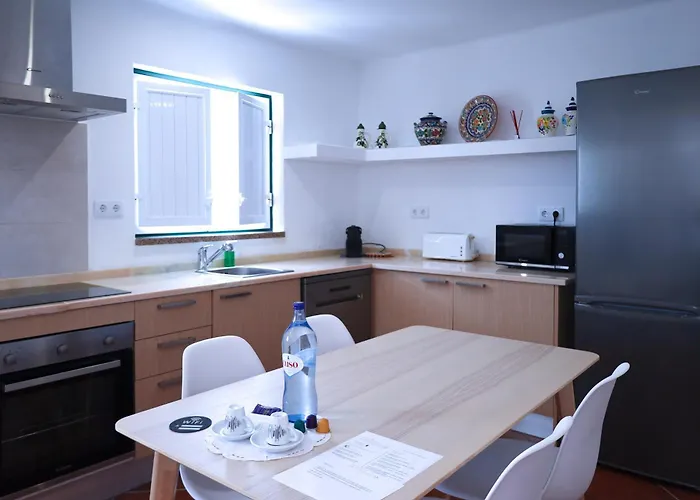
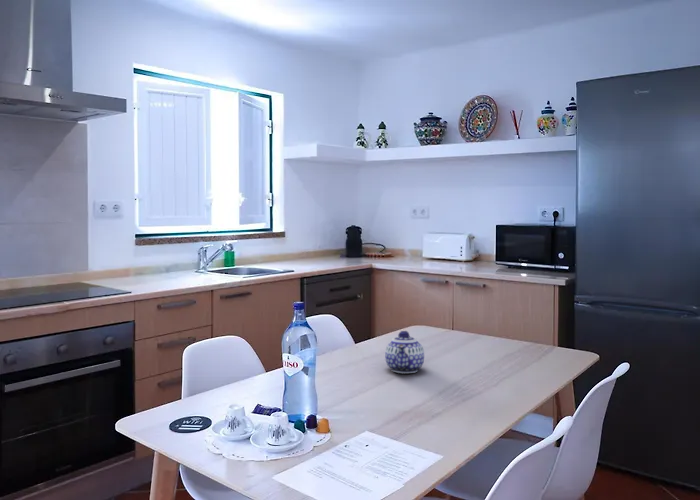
+ teapot (404, 350)
